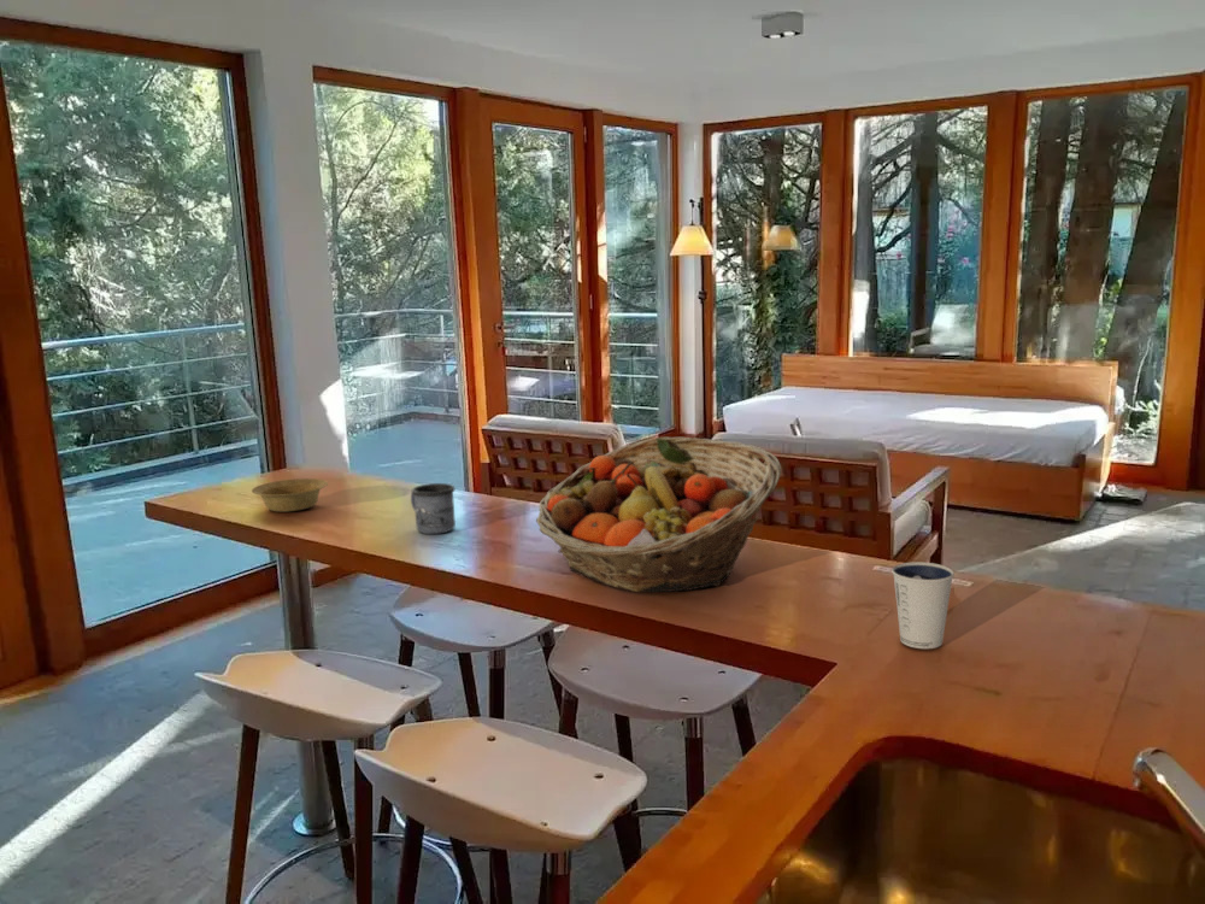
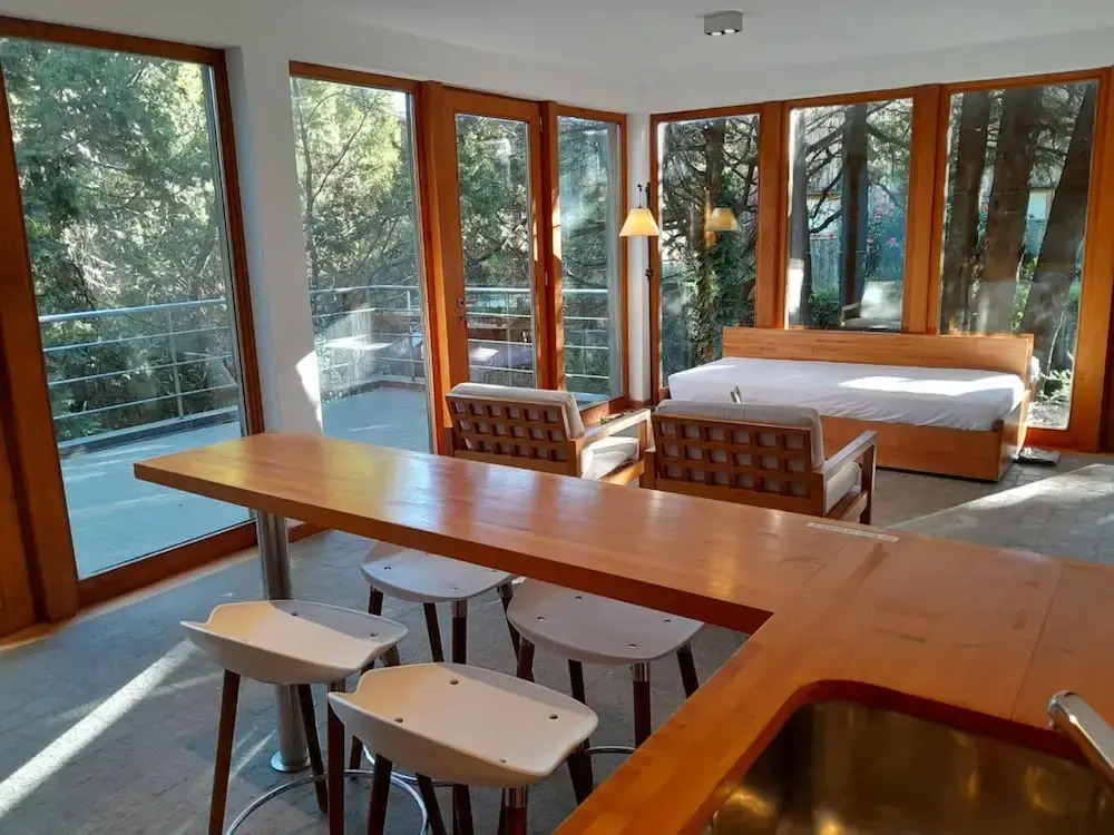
- fruit basket (656, 509)
- bowl (290, 497)
- dixie cup (922, 606)
- mug (430, 507)
